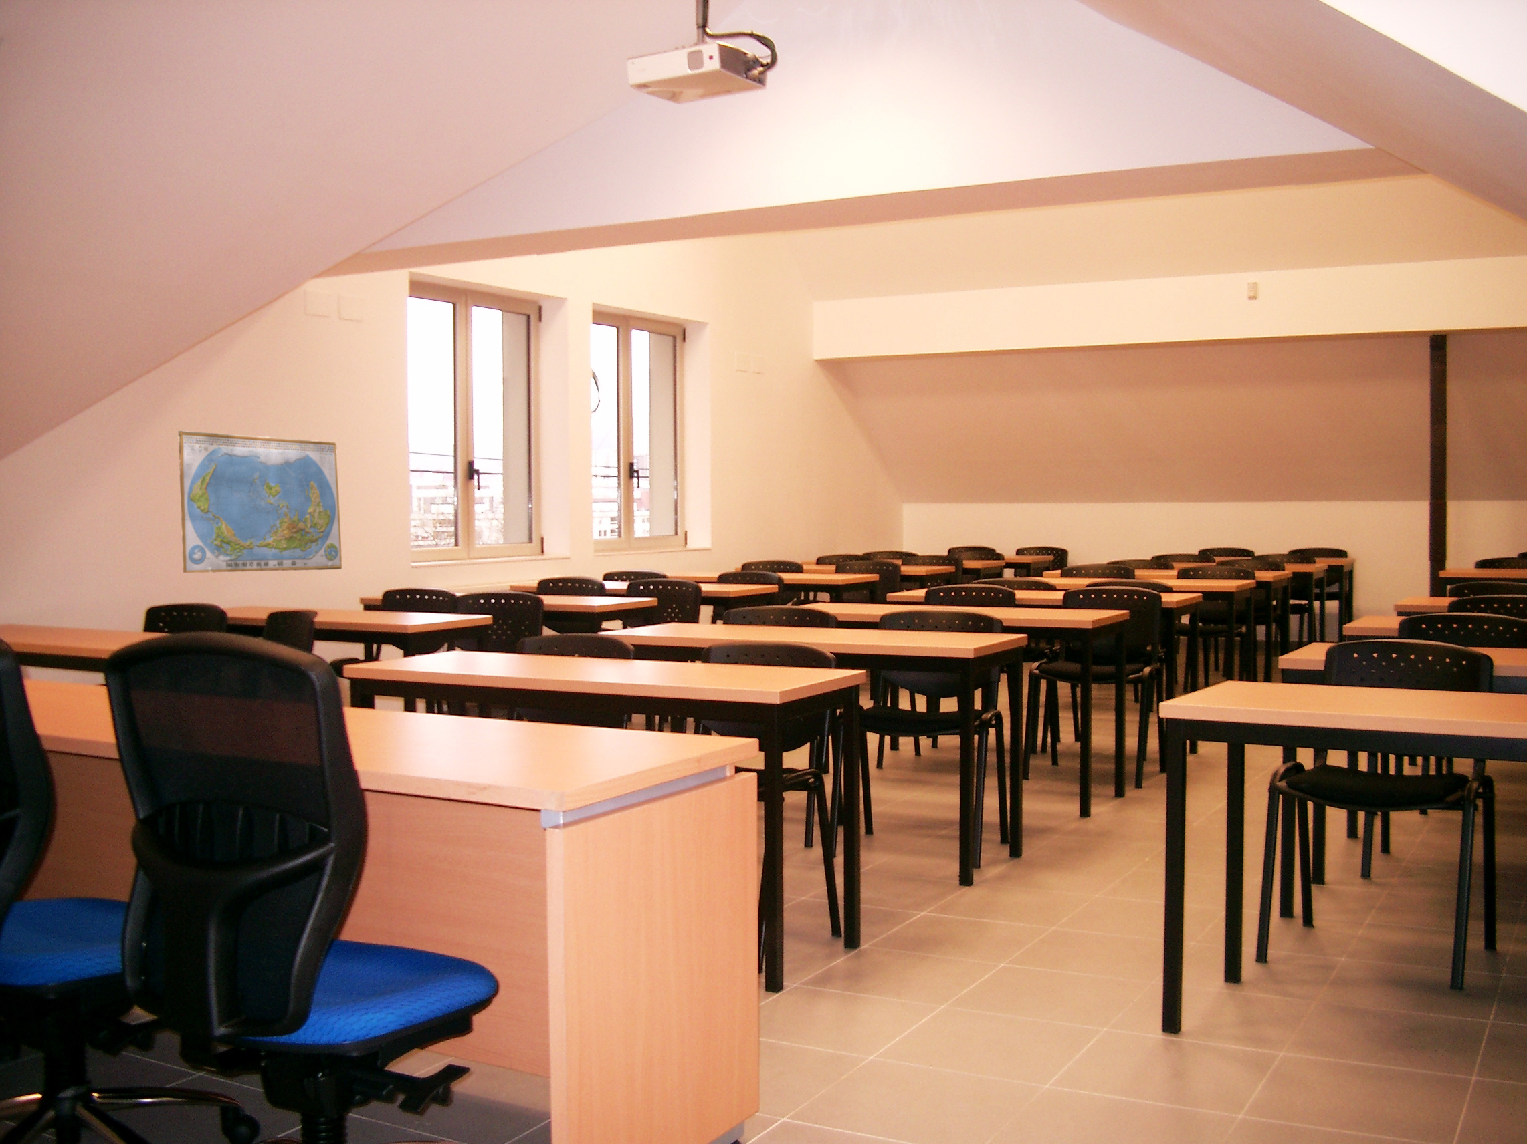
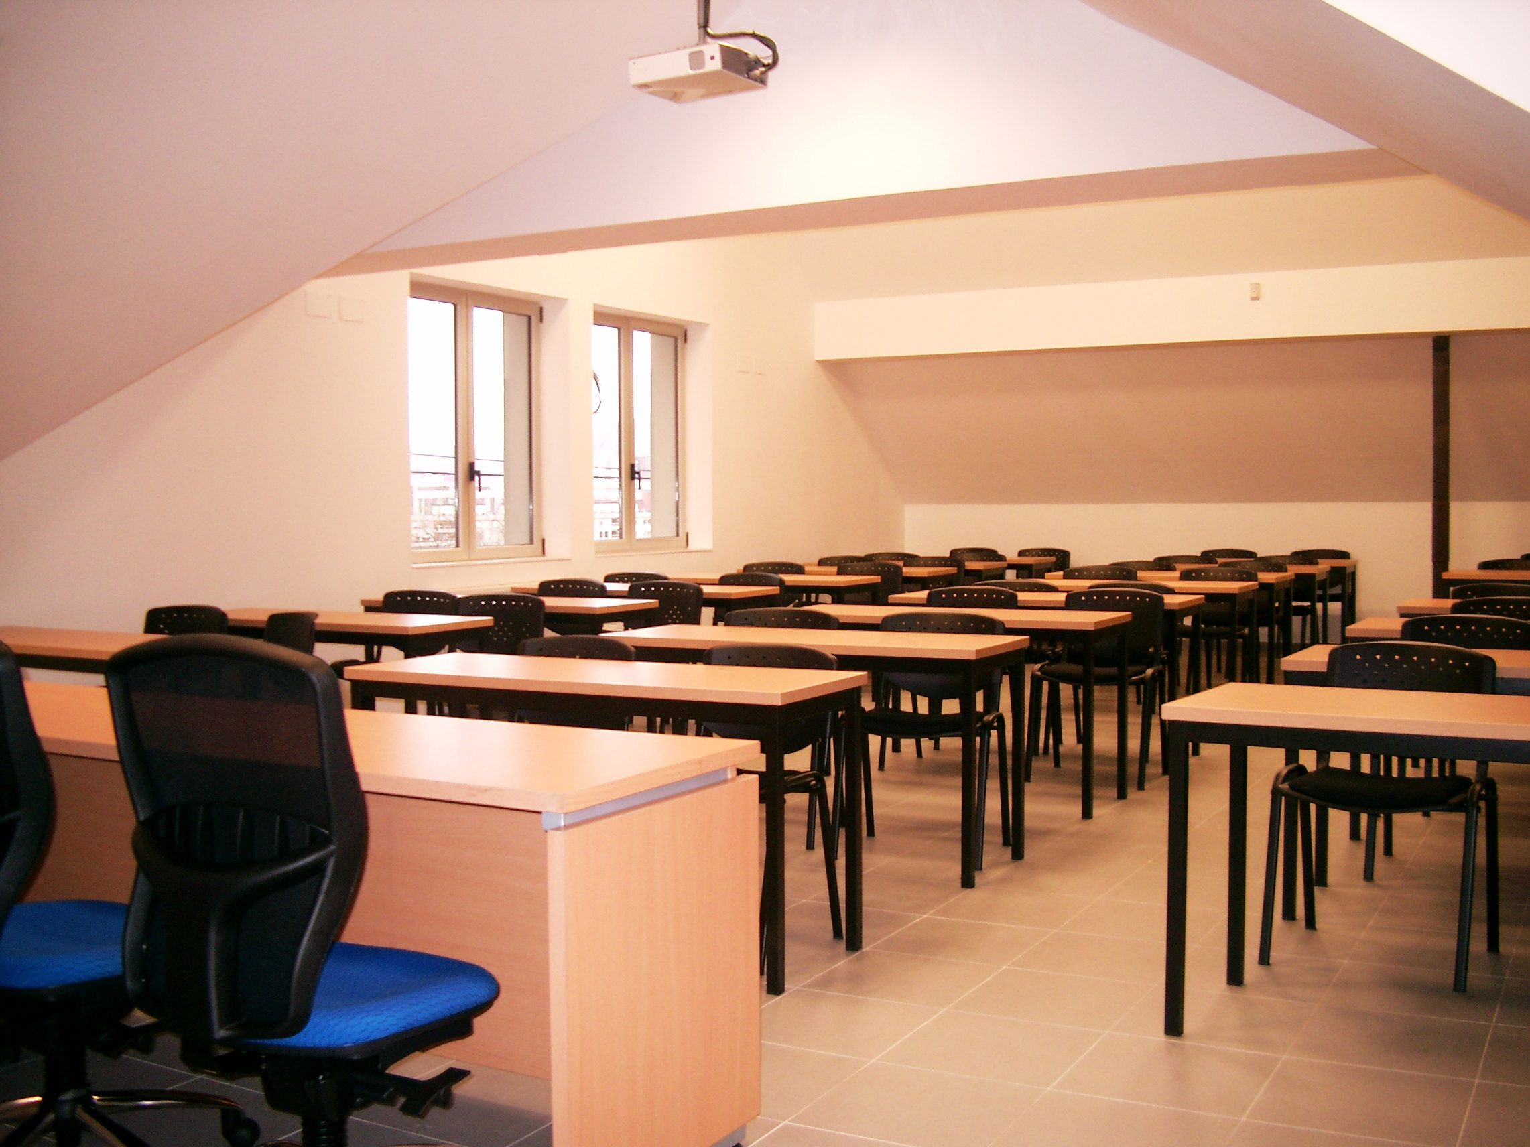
- world map (265, 504)
